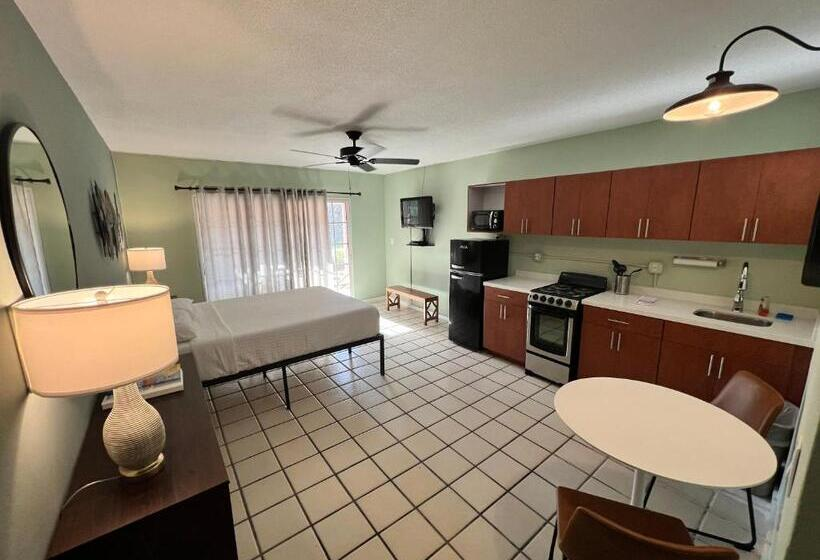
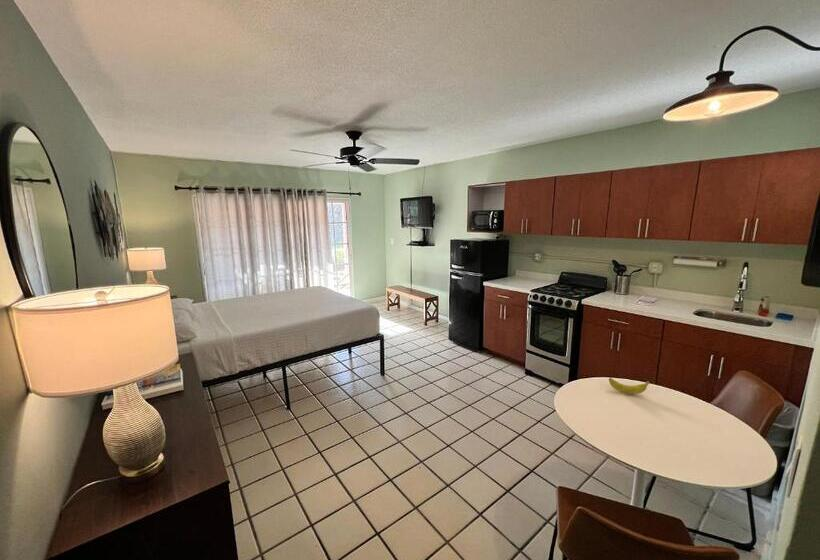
+ banana (628, 386)
